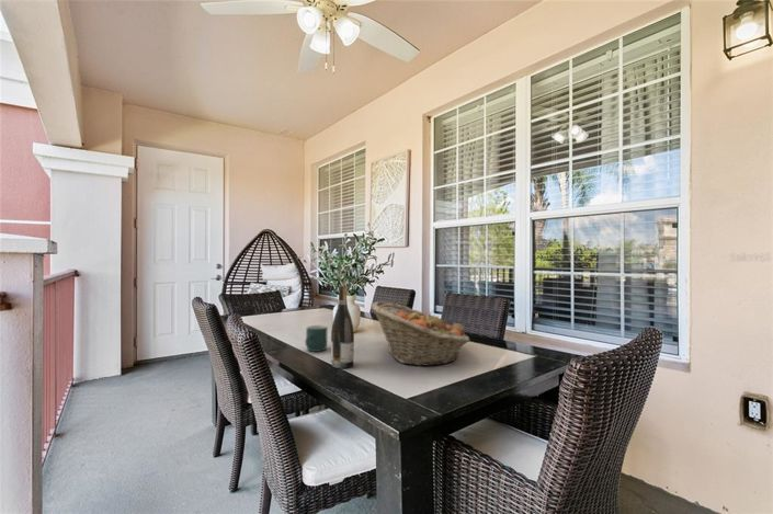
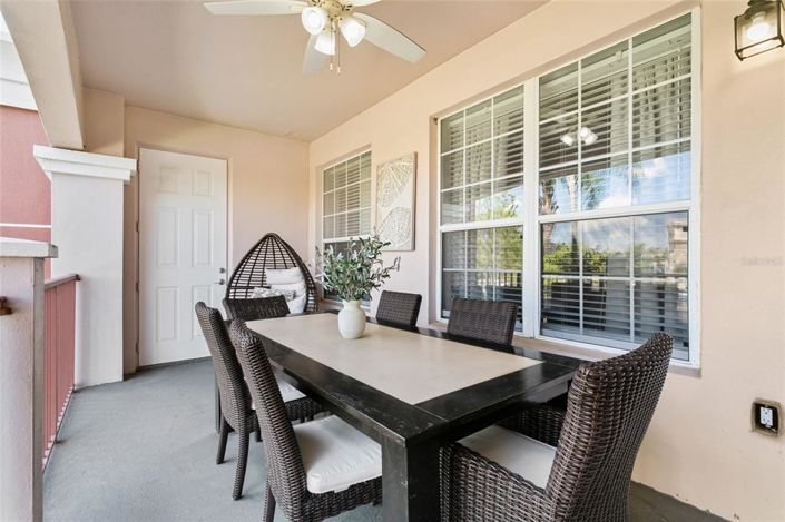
- wine bottle (342, 324)
- fruit basket (418, 329)
- mug (316, 339)
